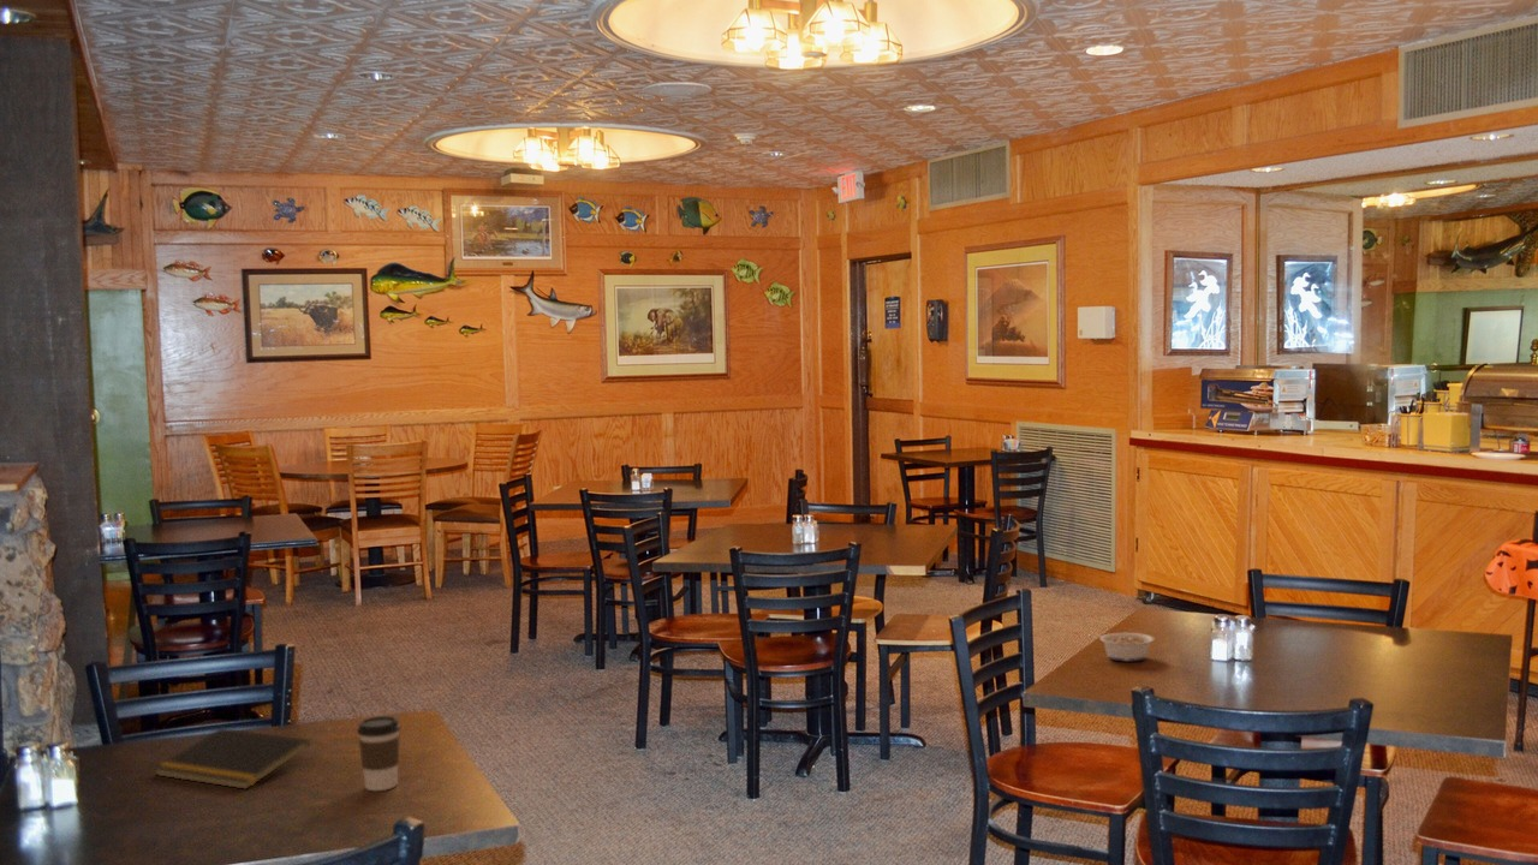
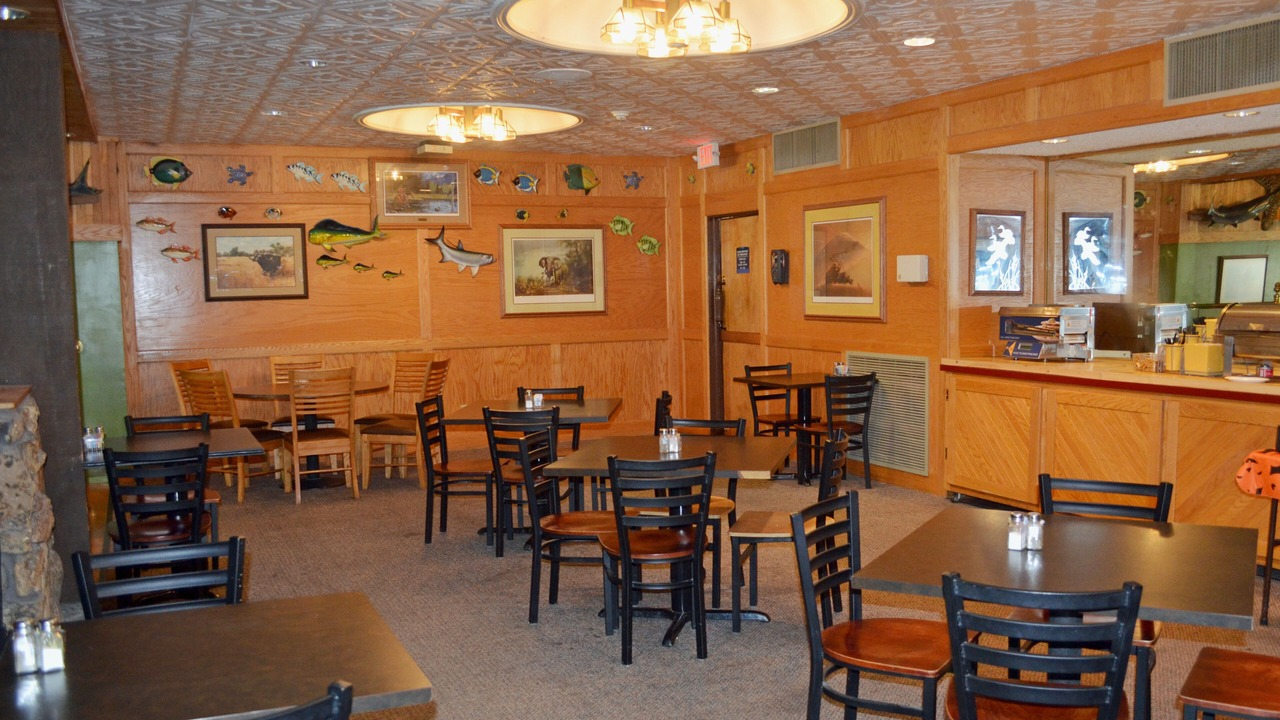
- coffee cup (380, 753)
- notepad (232, 757)
- legume (1125, 645)
